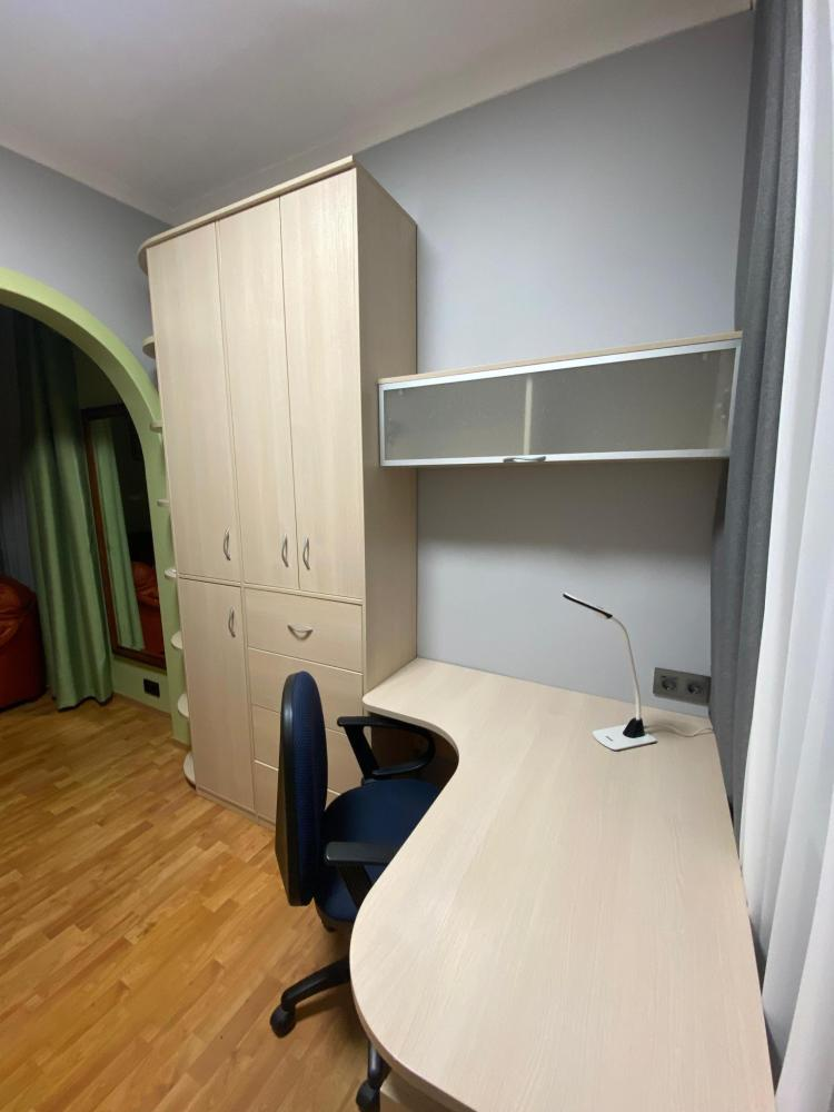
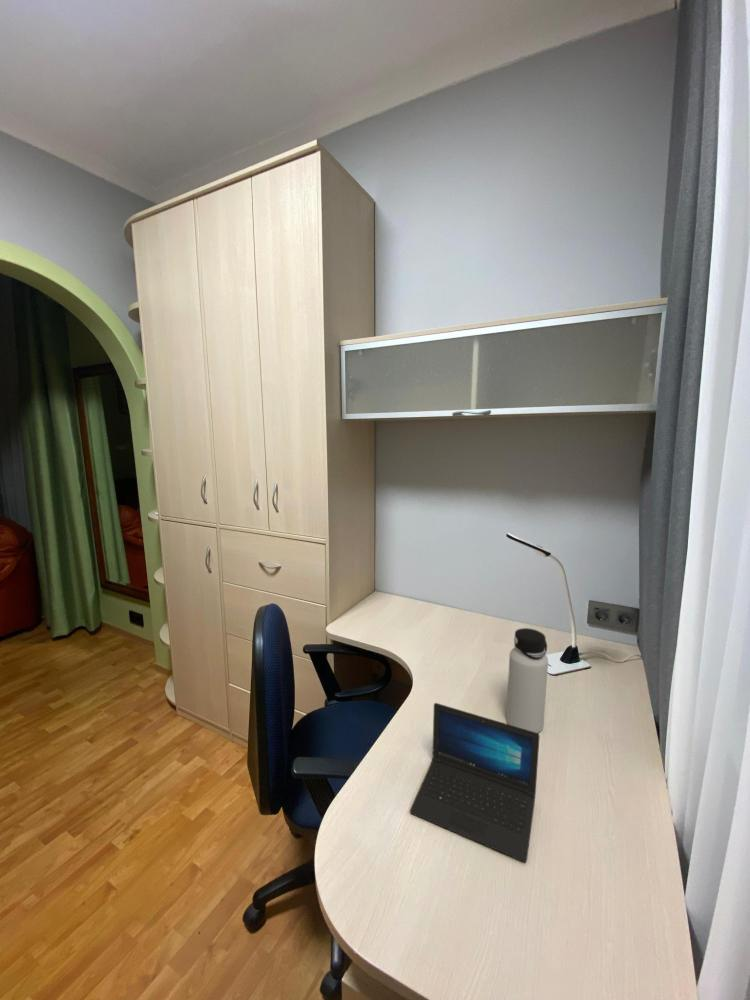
+ water bottle (527, 678)
+ laptop (474, 772)
